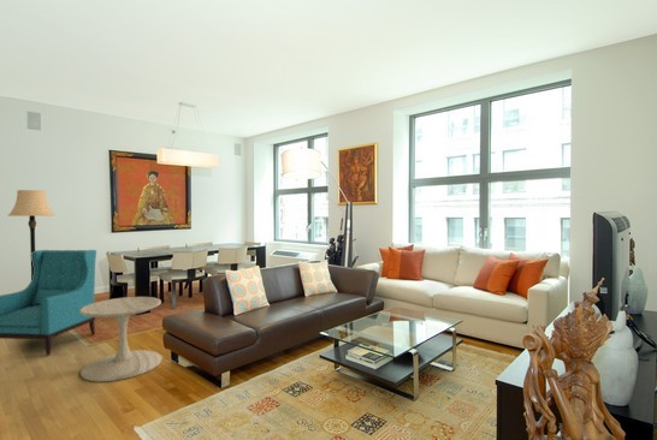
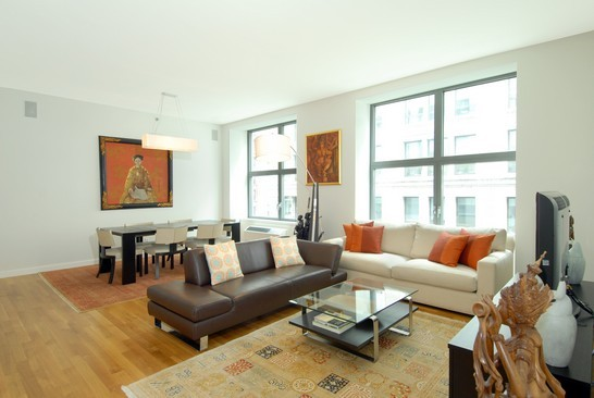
- armchair (46, 297)
- lamp (32, 249)
- side table (123, 334)
